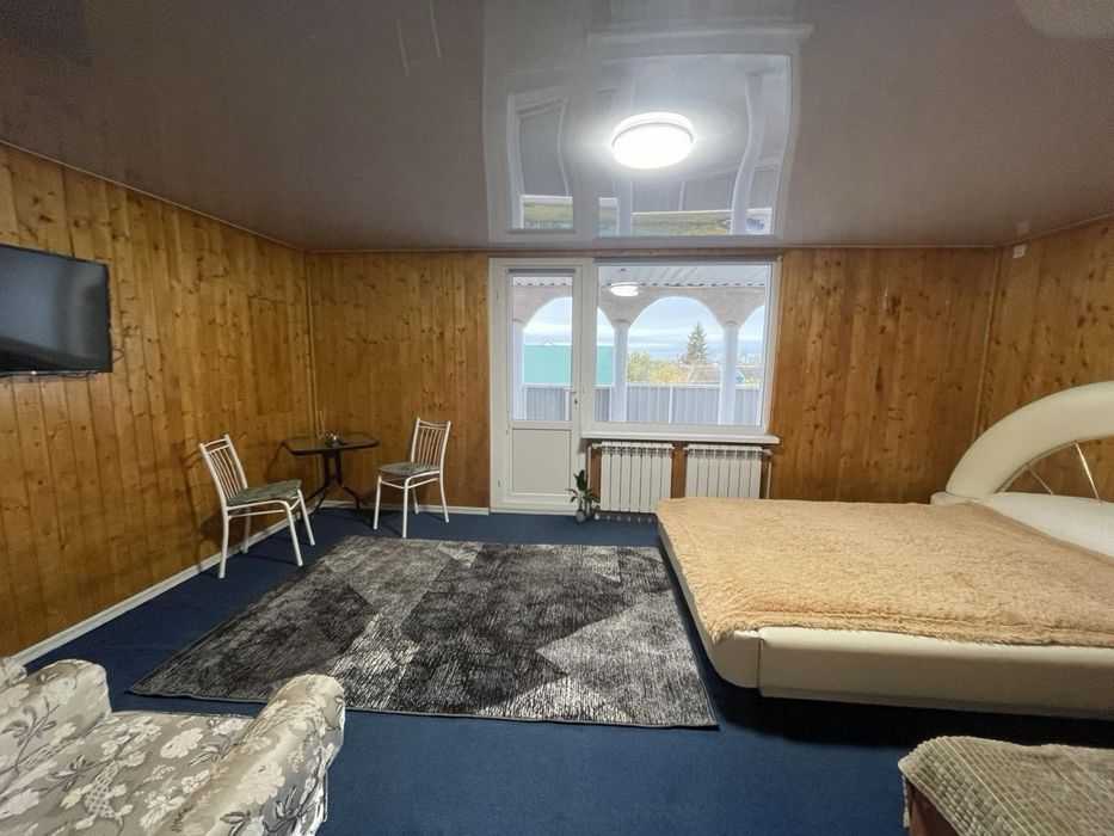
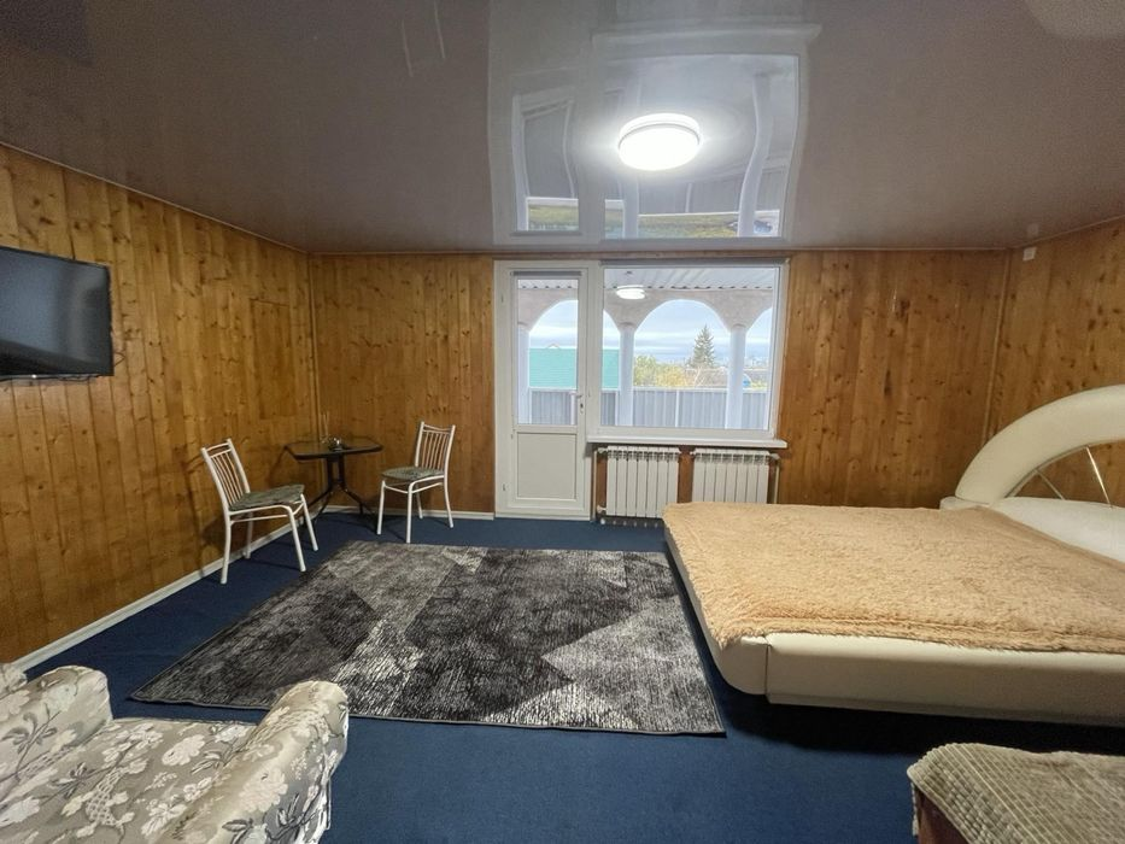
- potted plant (583, 496)
